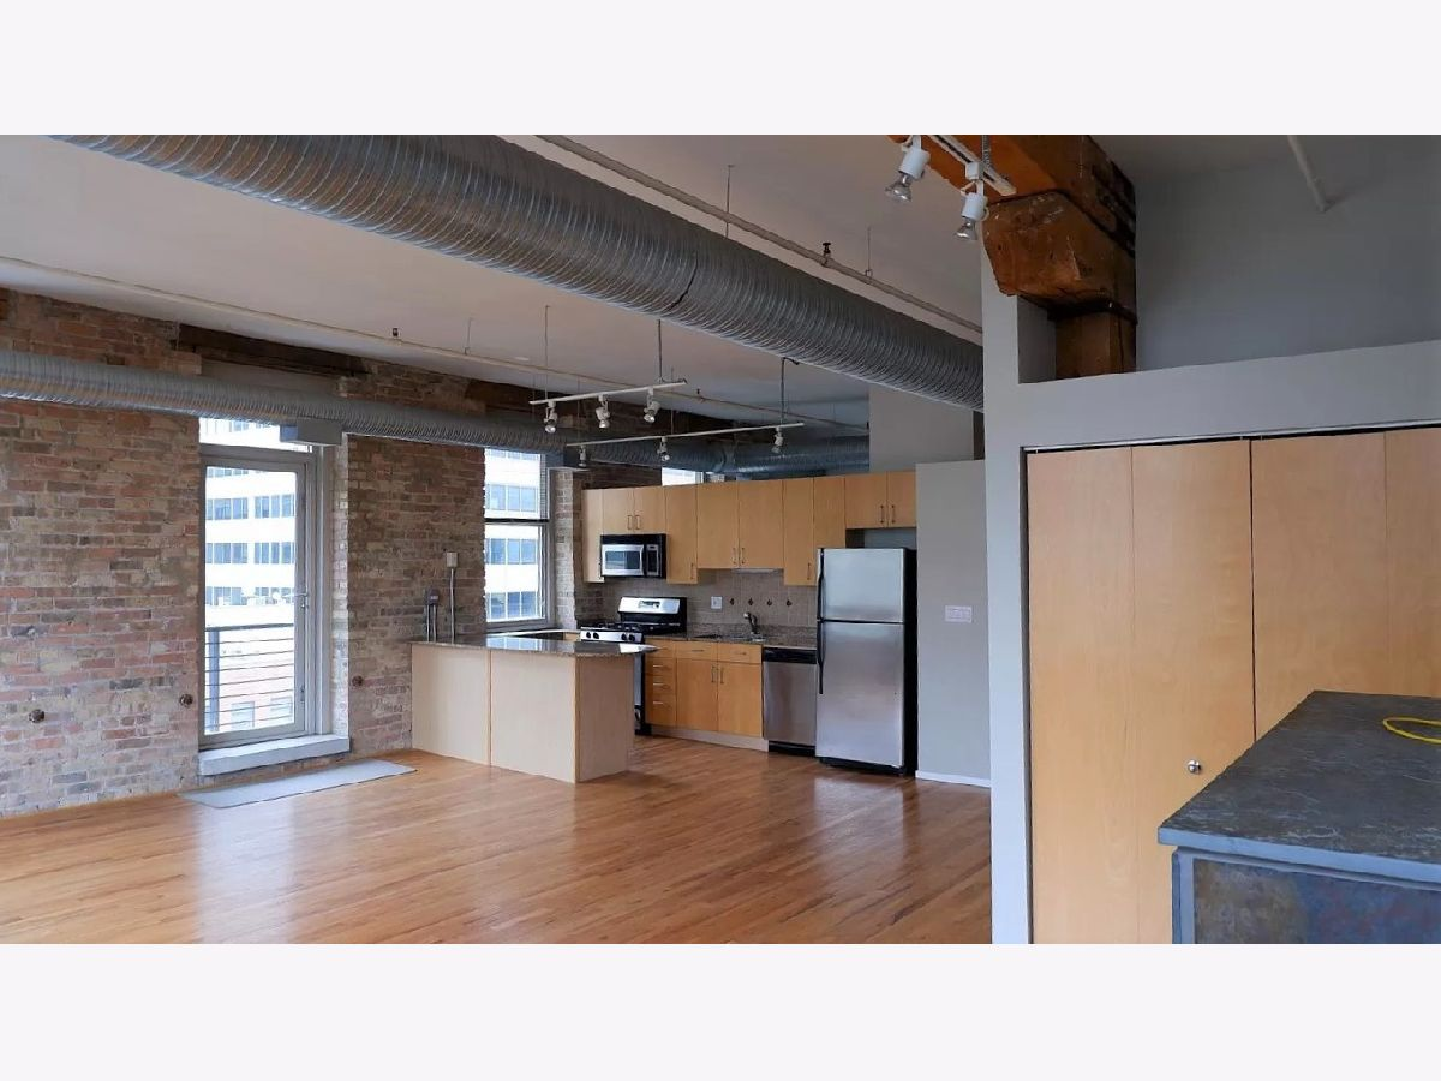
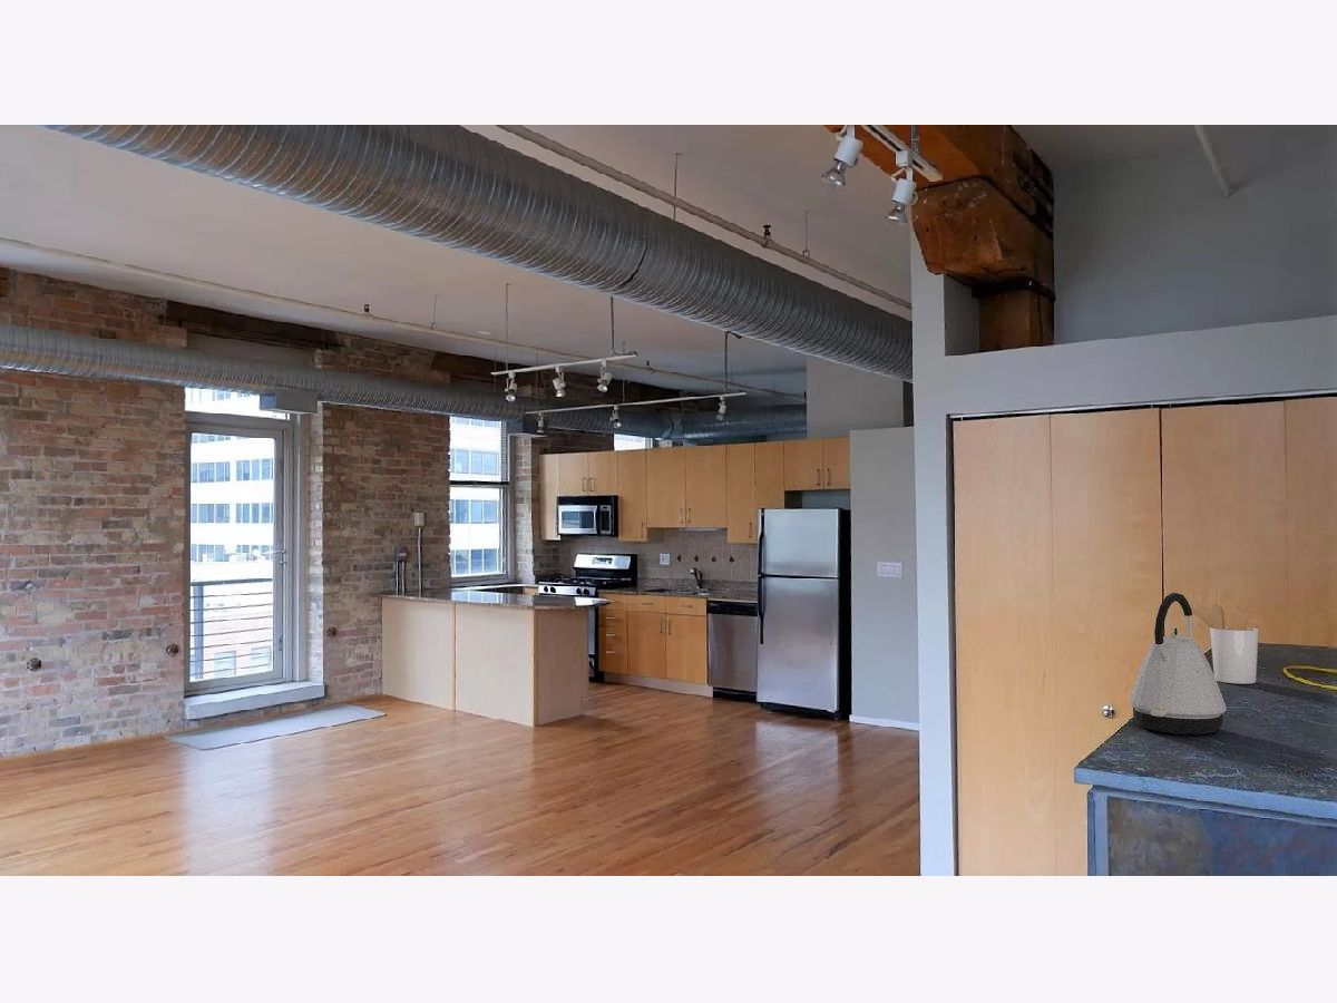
+ kettle (1177, 660)
+ utensil holder (1222, 640)
